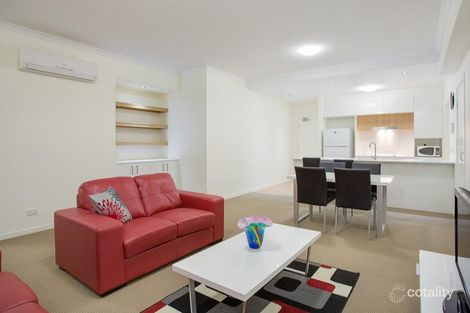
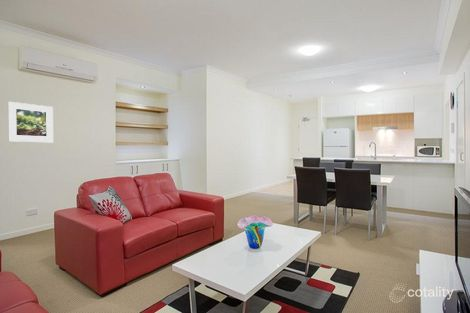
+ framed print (31, 123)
